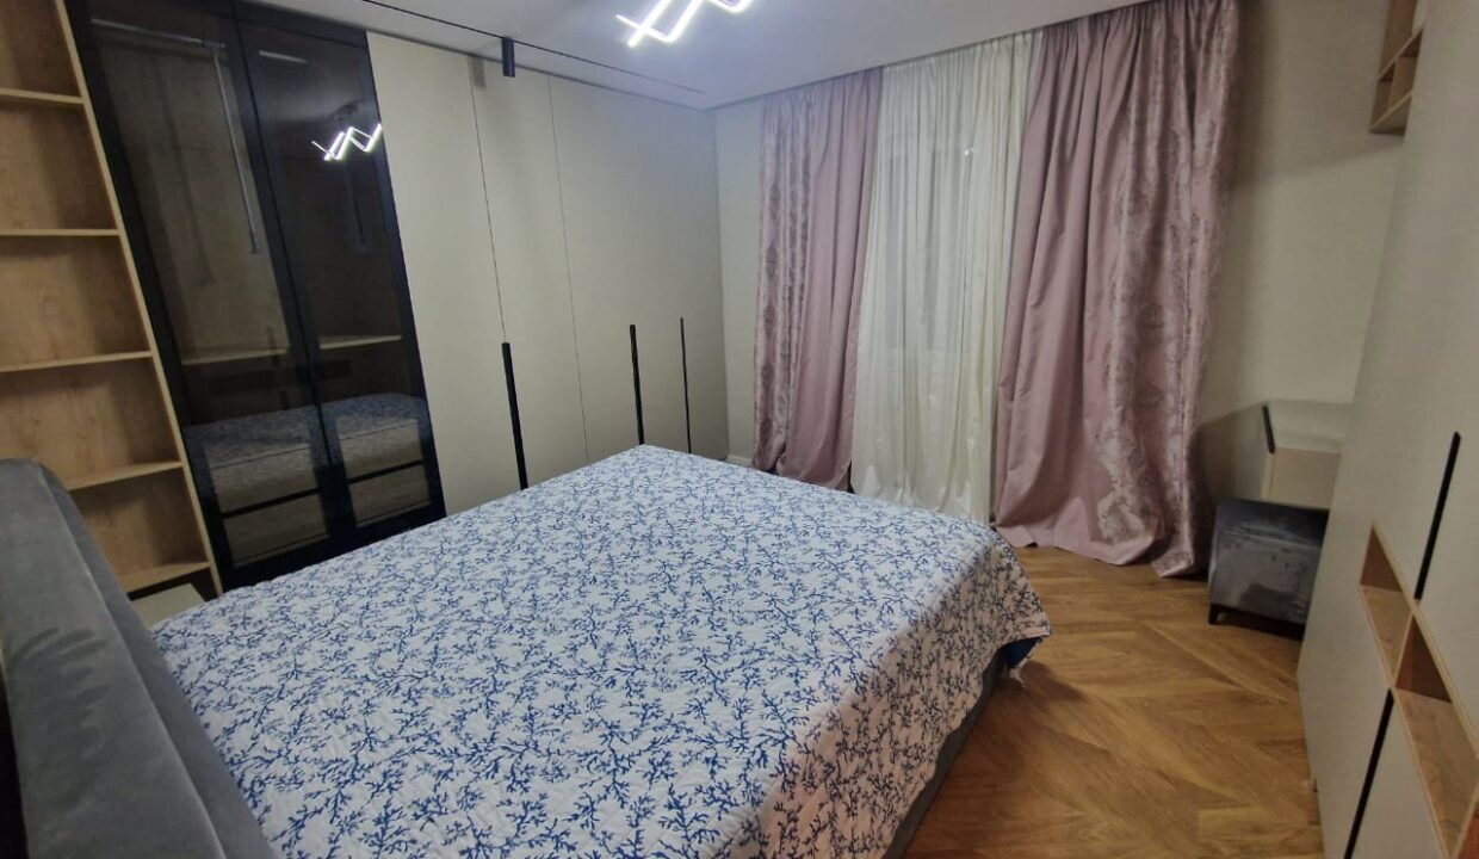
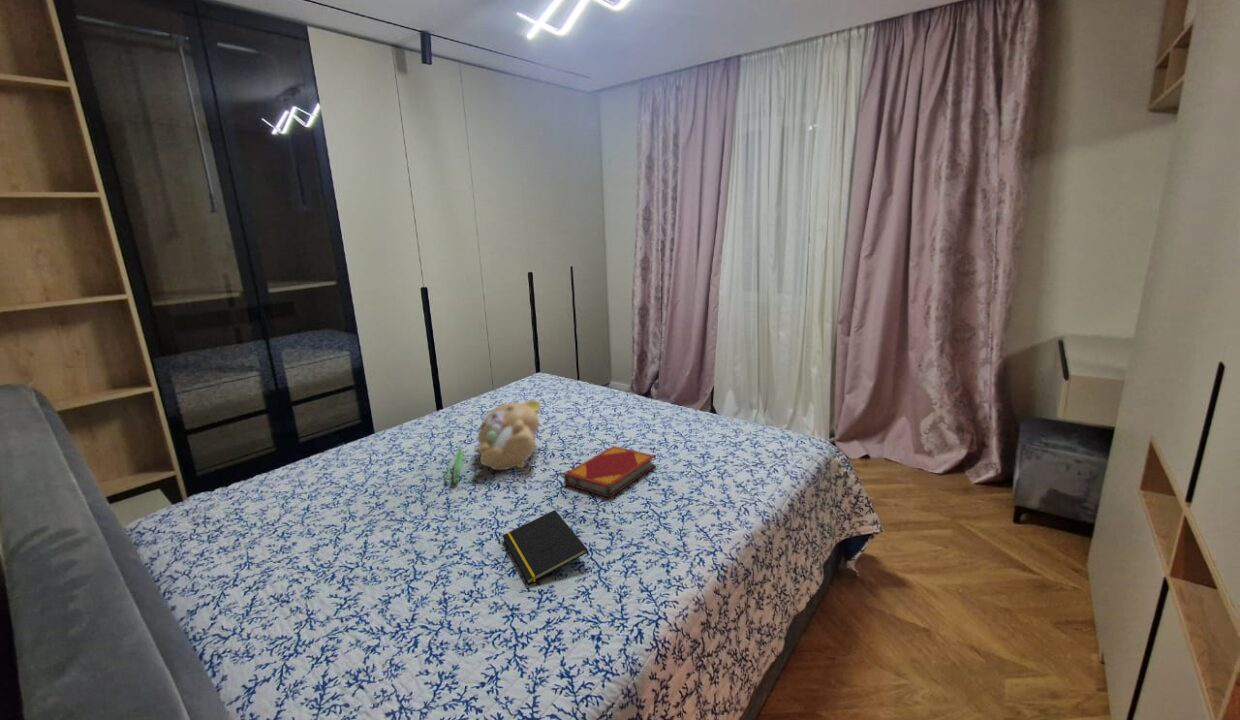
+ notepad (543, 543)
+ hardback book (611, 469)
+ teddy bear (496, 436)
